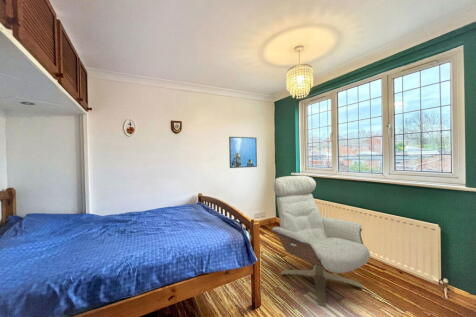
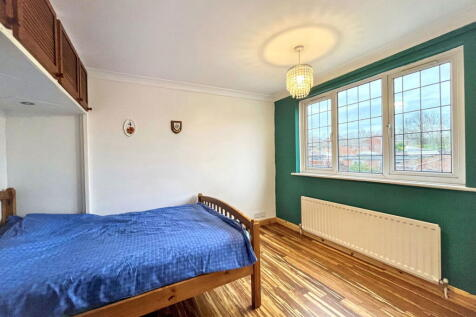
- chair (315, 229)
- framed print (243, 152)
